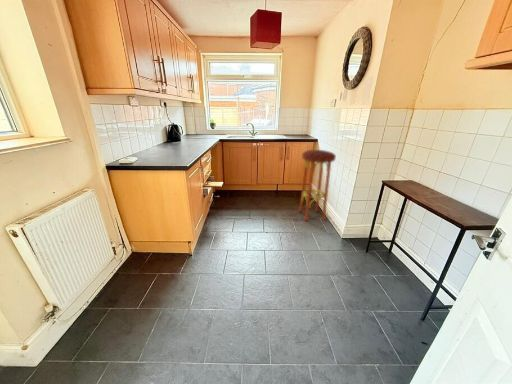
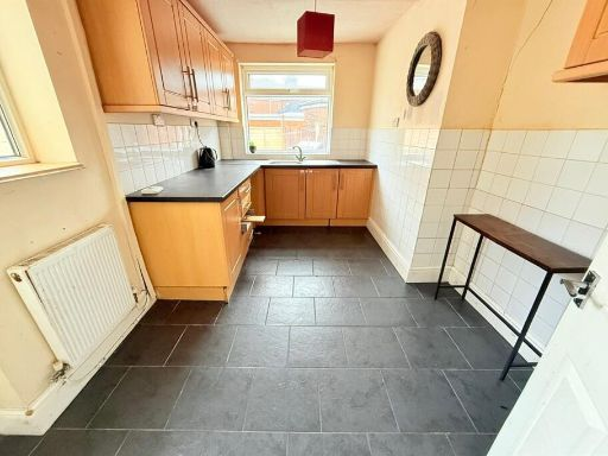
- bar stool (318, 185)
